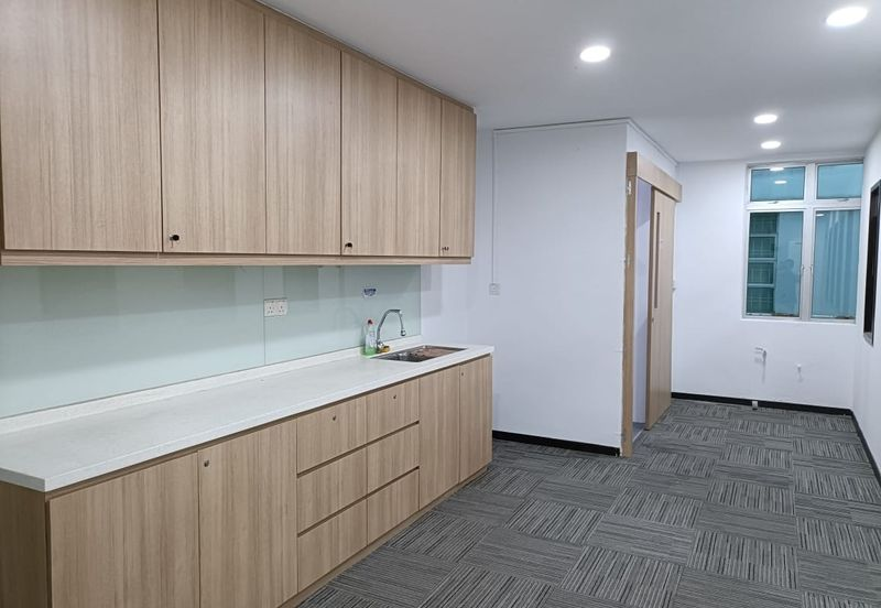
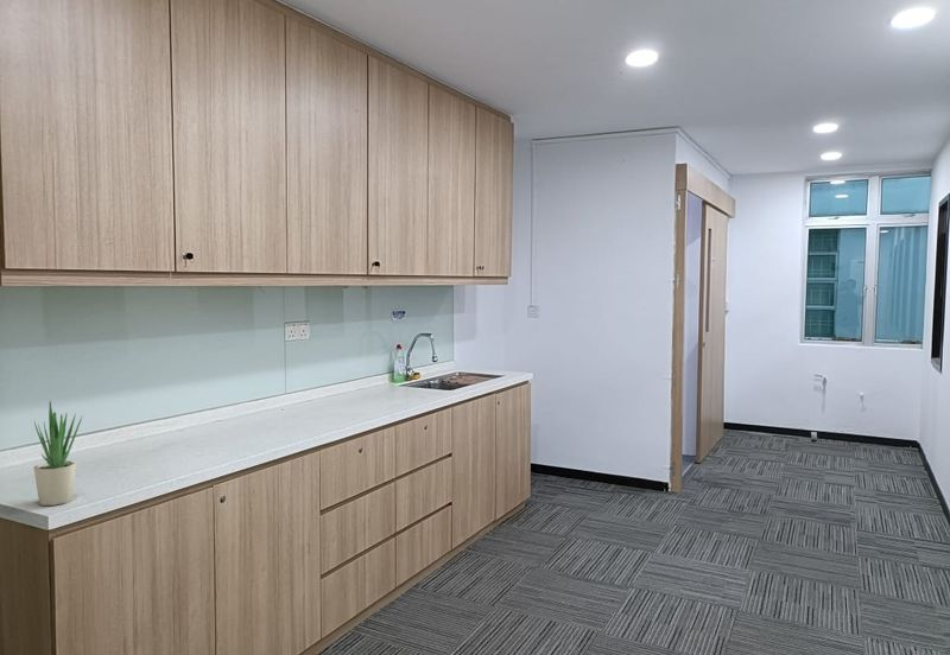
+ potted plant (58, 450)
